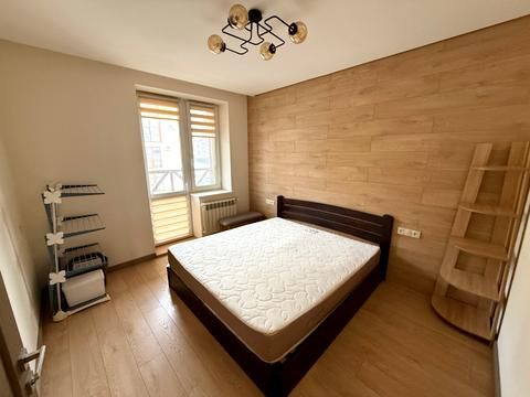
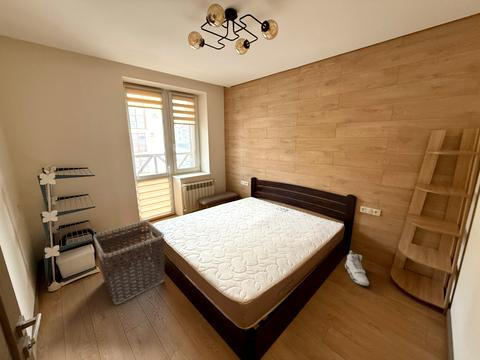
+ sneaker (356, 266)
+ clothes hamper (131, 258)
